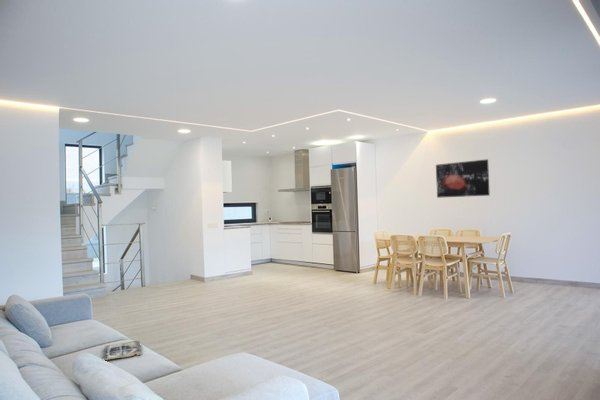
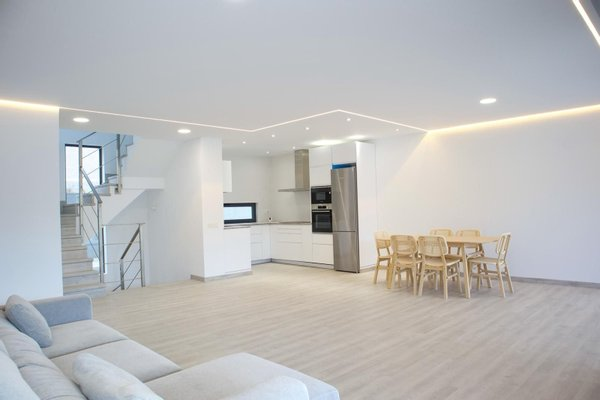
- wall art (461, 179)
- magazine (122, 350)
